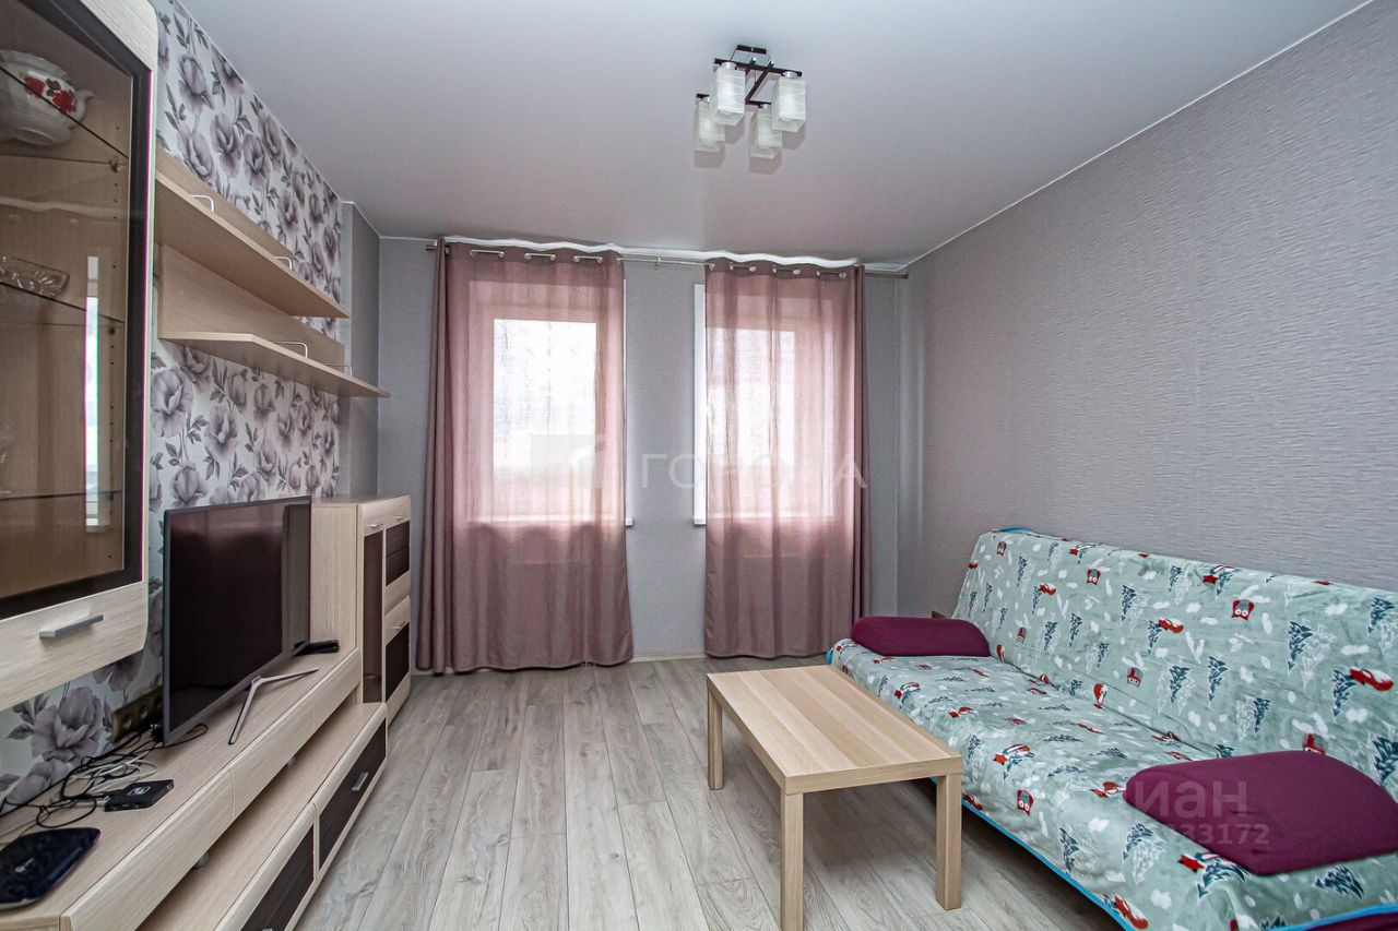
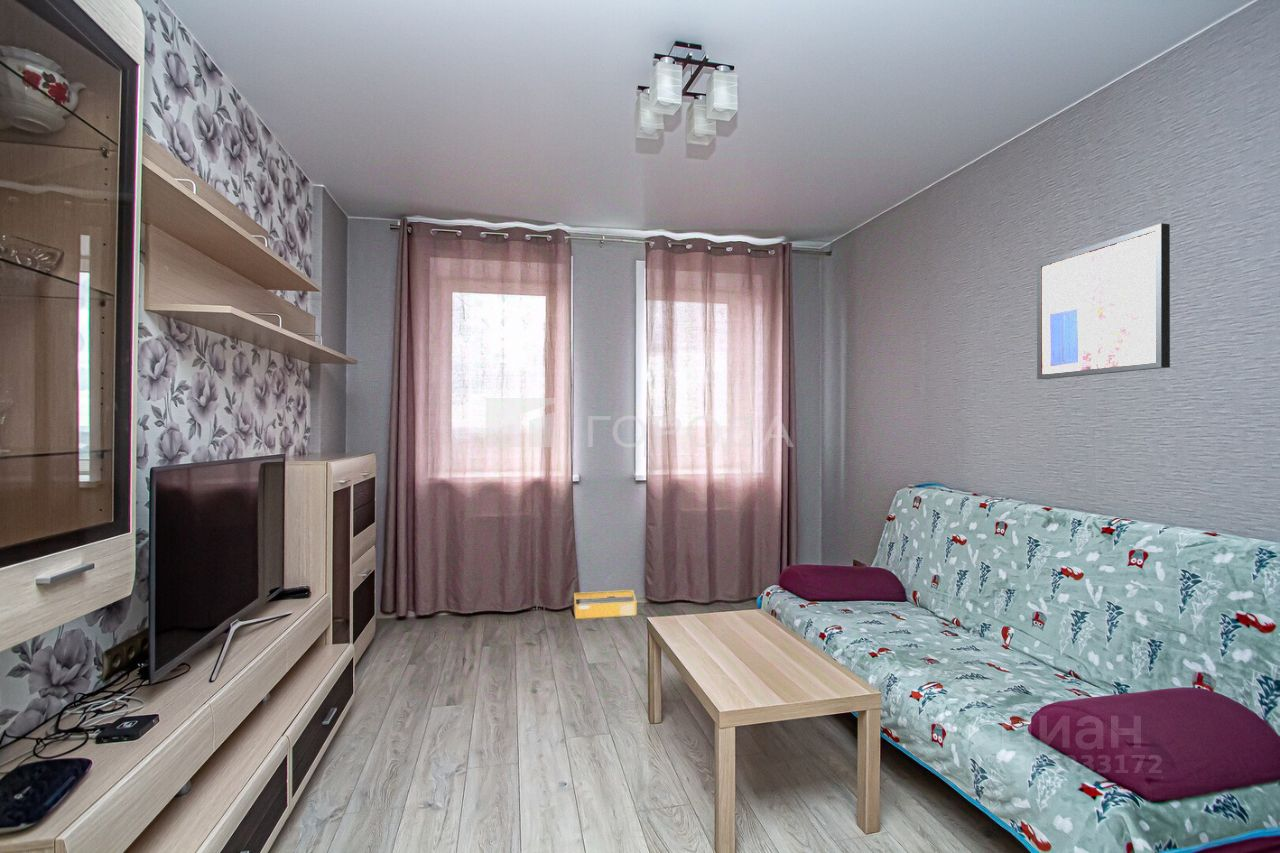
+ wall art (1096, 309)
+ basket (604, 604)
